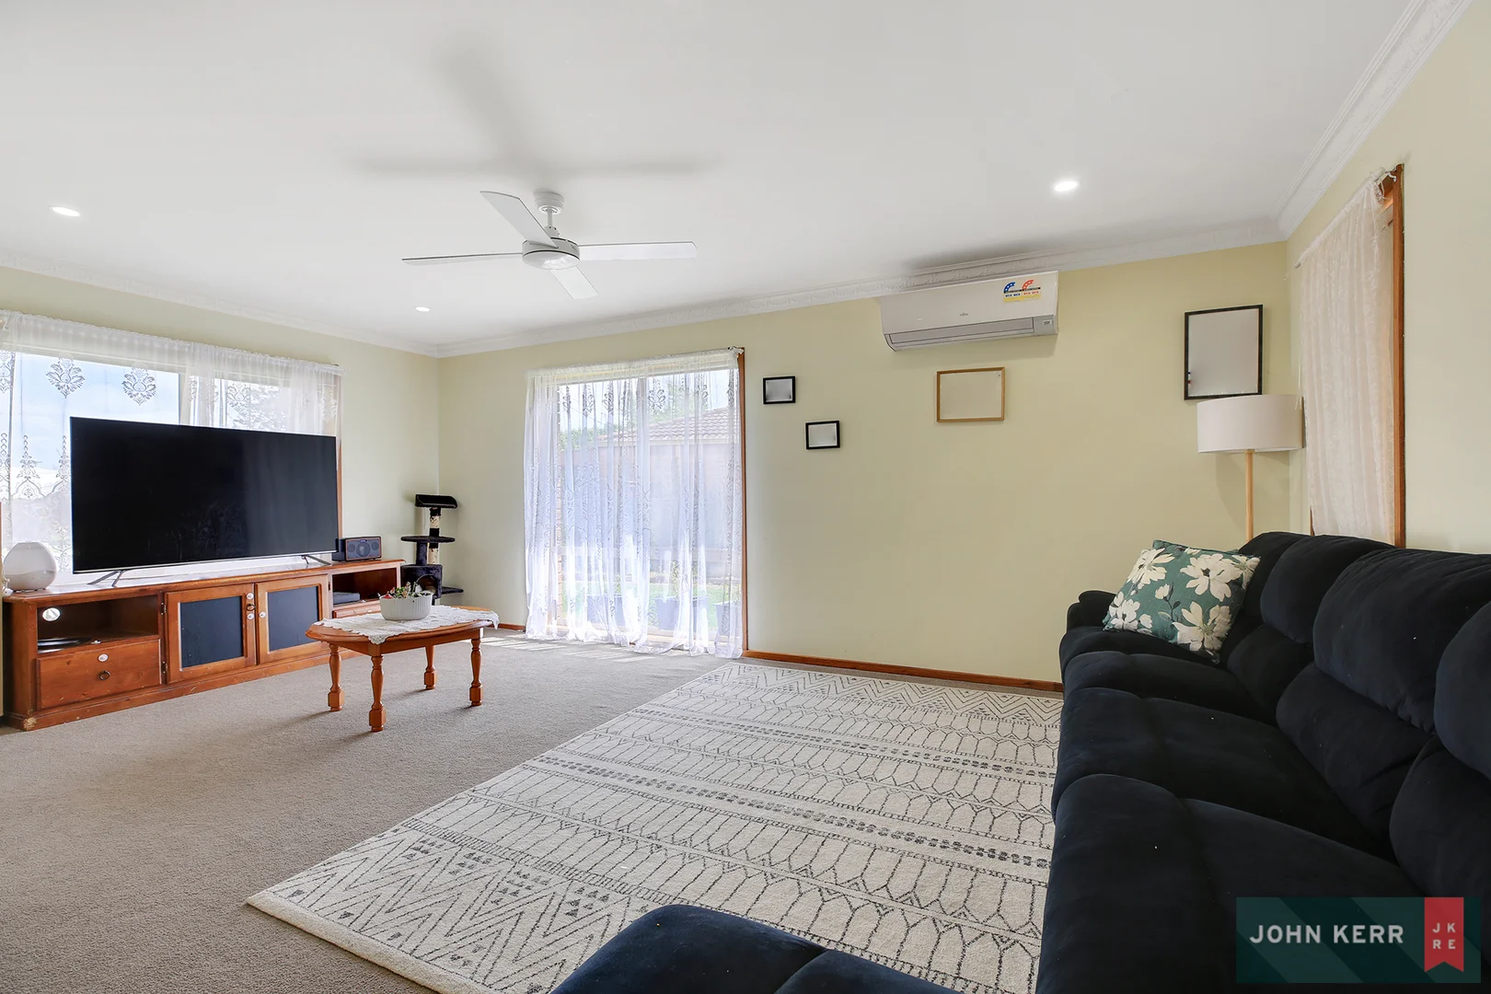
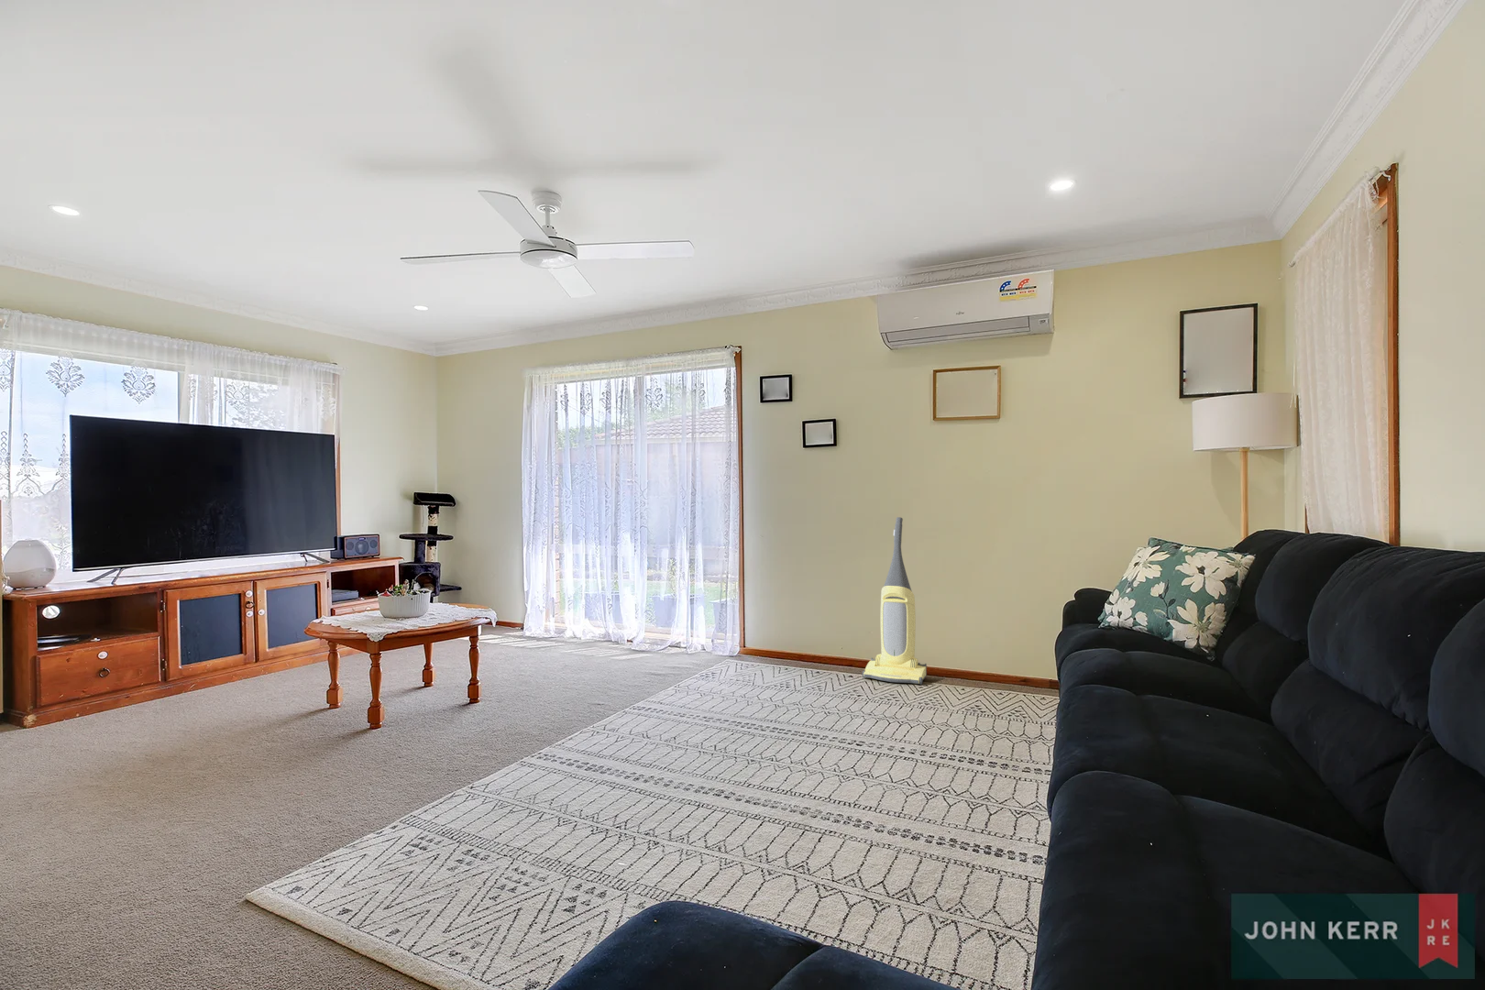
+ vacuum cleaner (895, 597)
